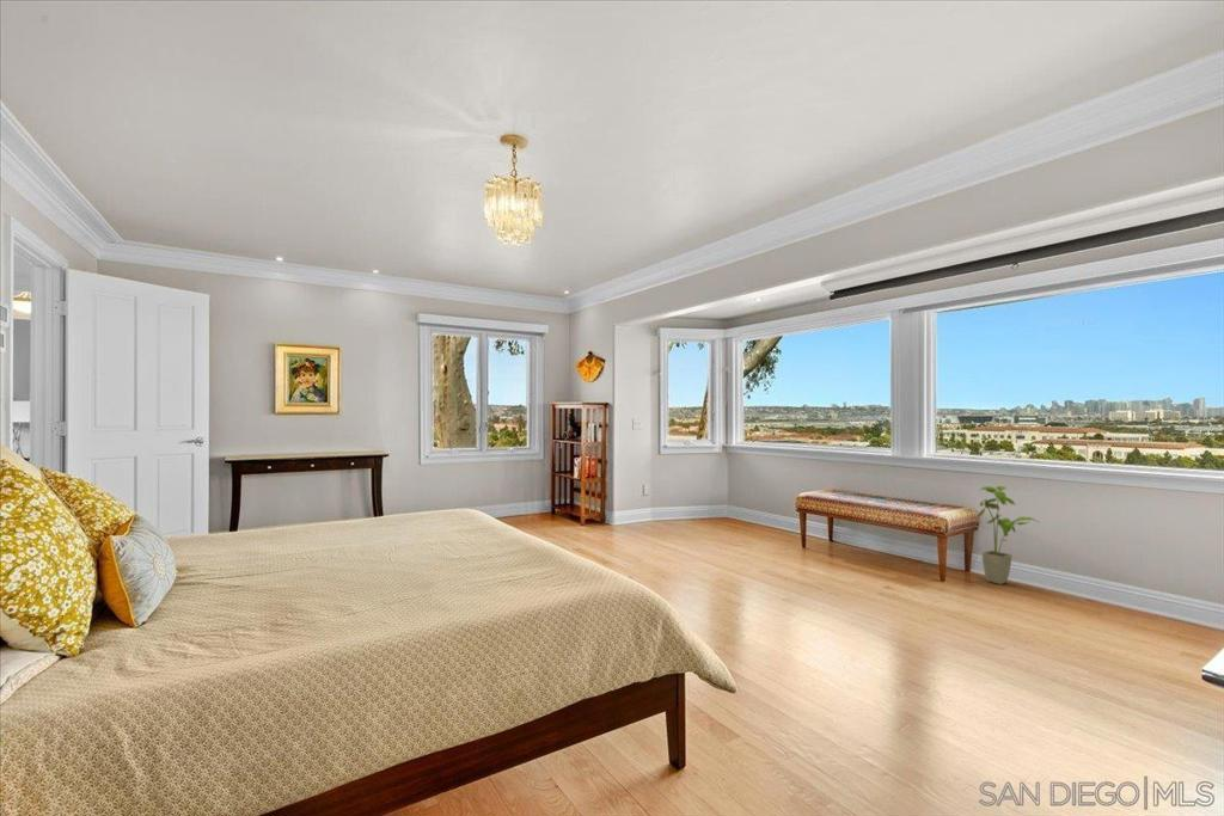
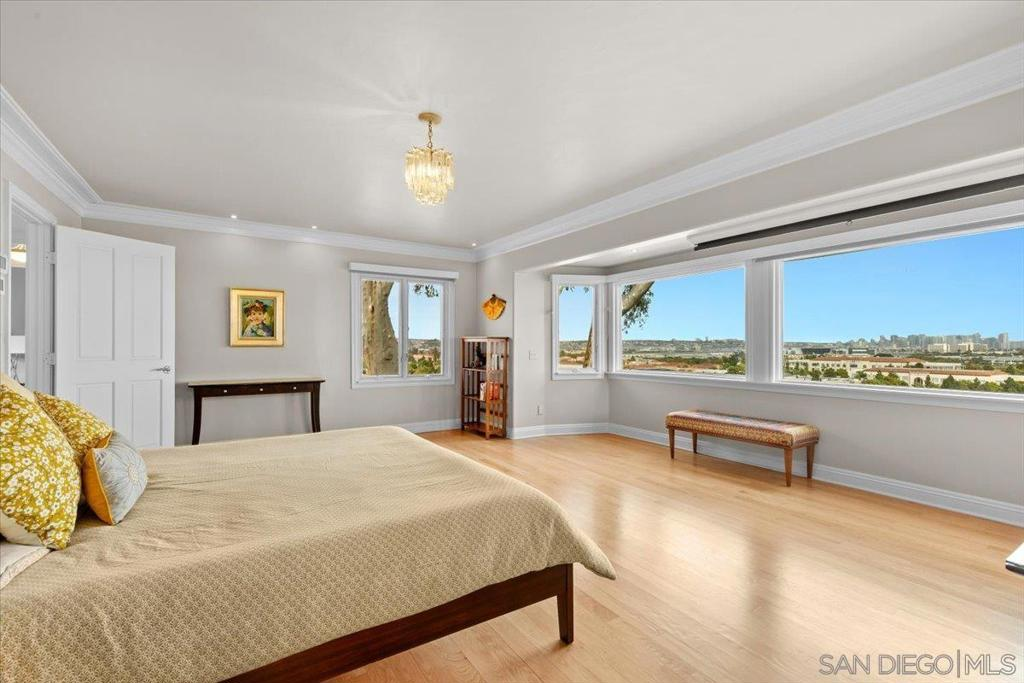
- house plant (1003, 536)
